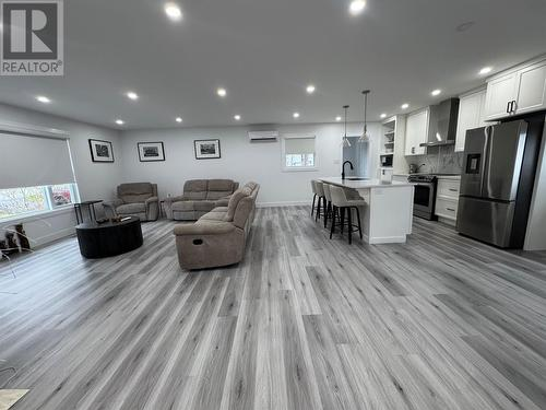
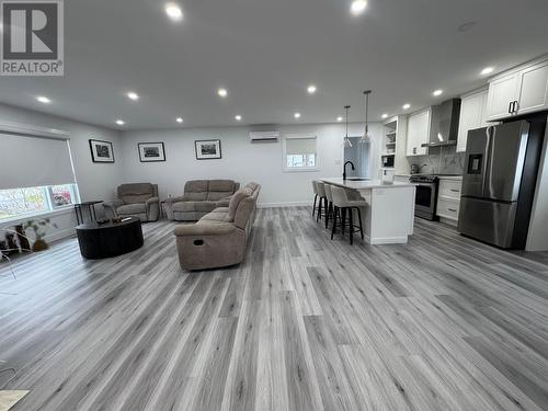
+ house plant (41, 235)
